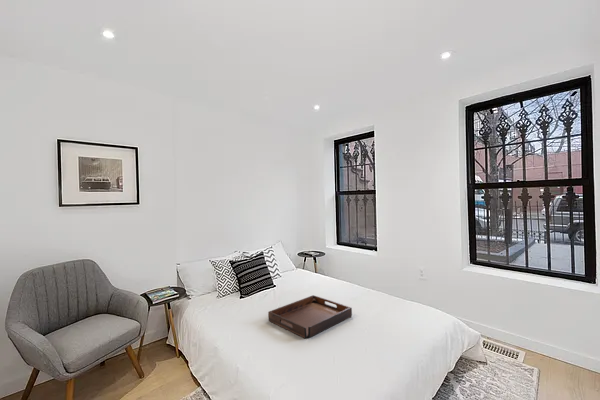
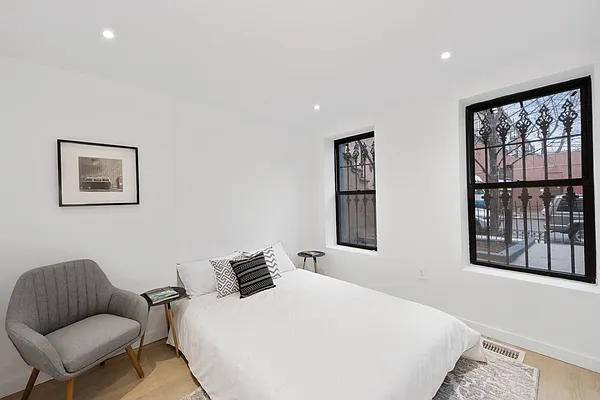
- serving tray (310, 313)
